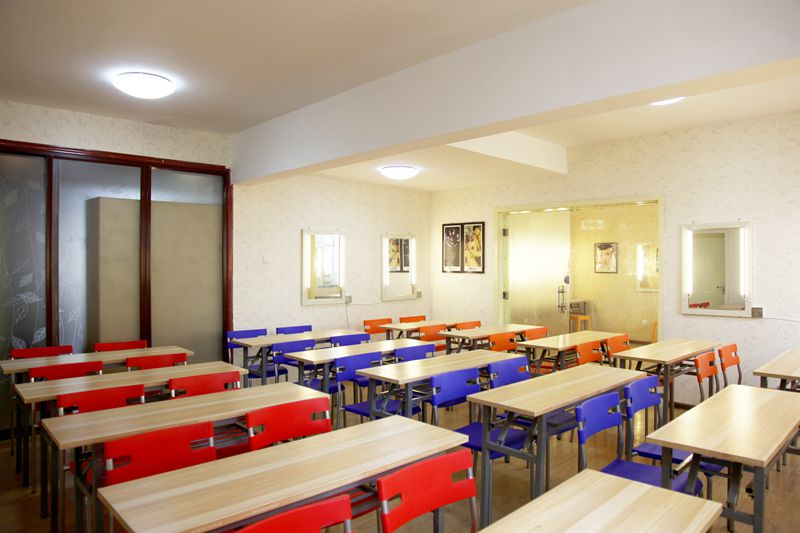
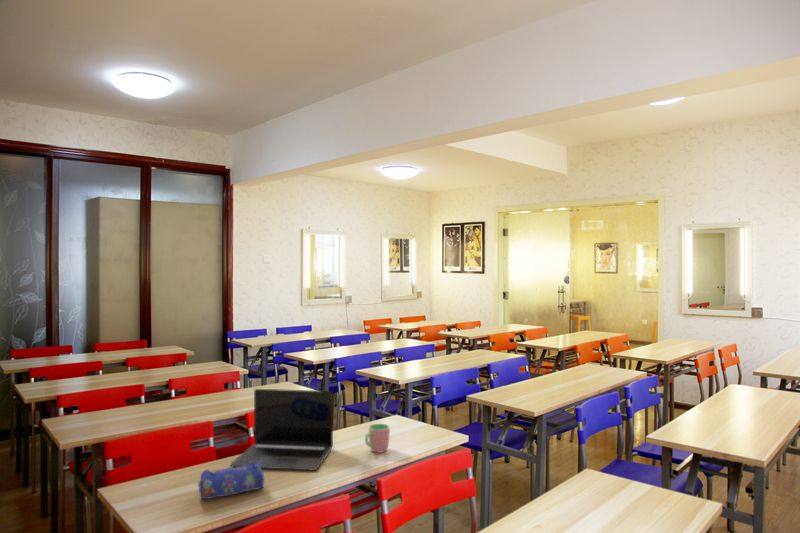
+ pencil case (231, 479)
+ laptop (283, 427)
+ cup (376, 439)
